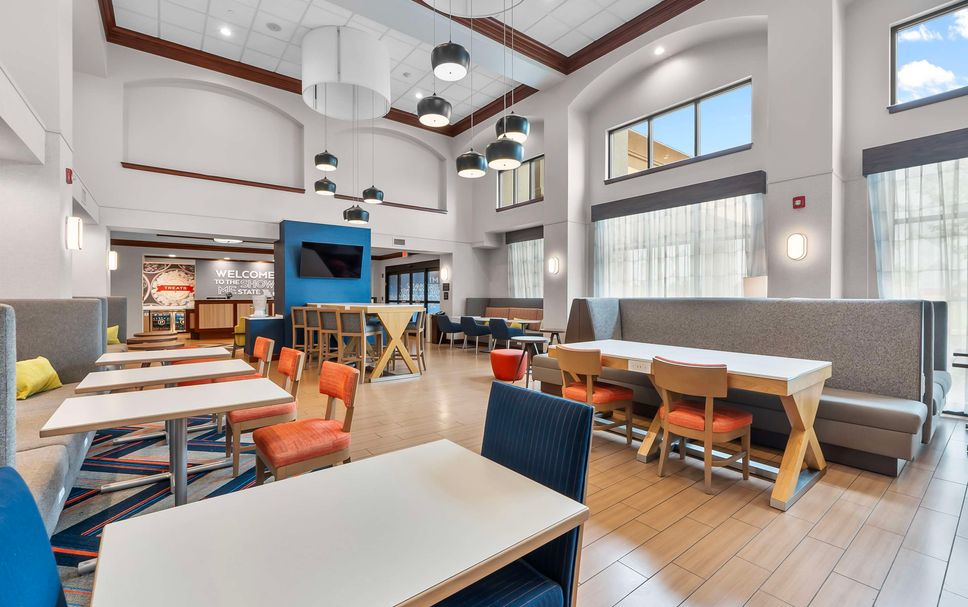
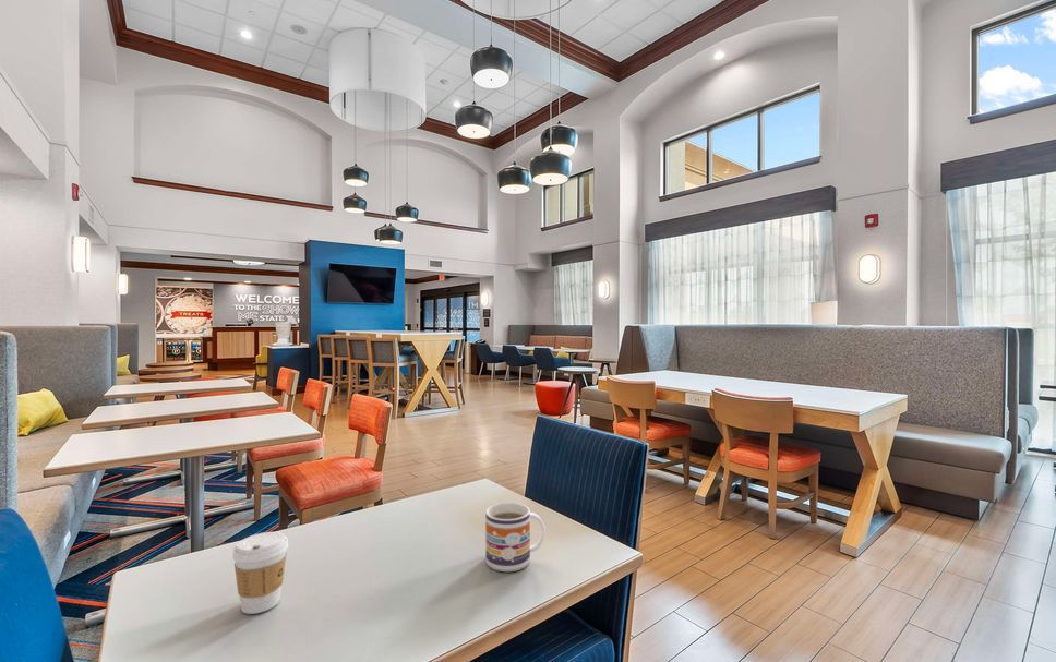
+ mug (513, 535)
+ coffee cup (261, 570)
